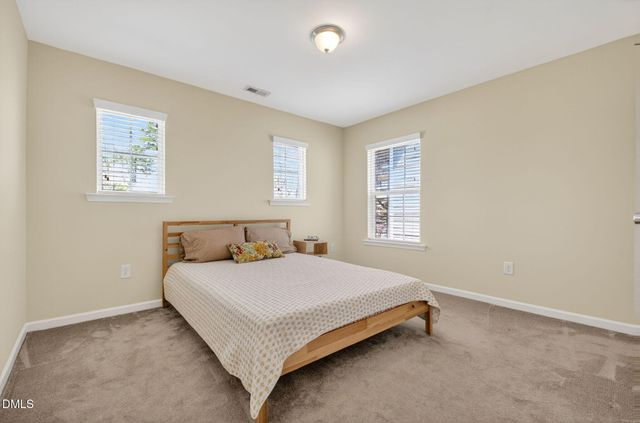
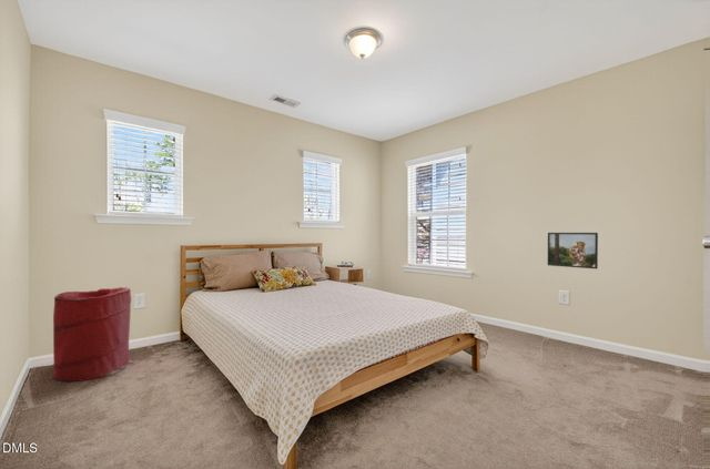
+ laundry hamper (94, 328)
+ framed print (571, 249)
